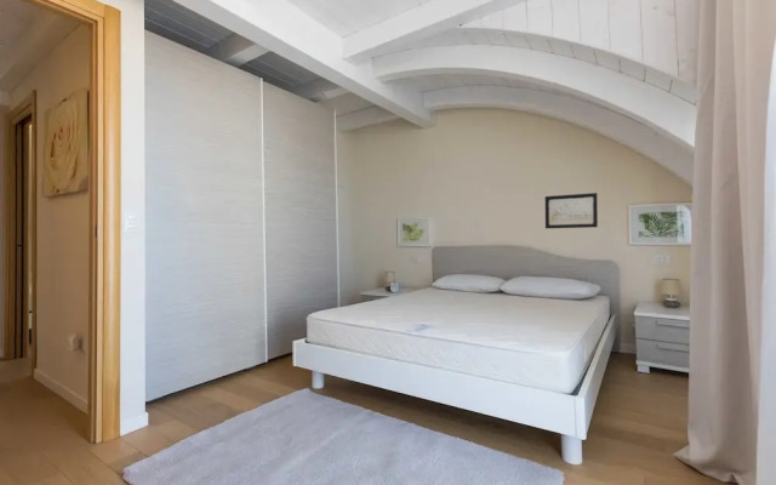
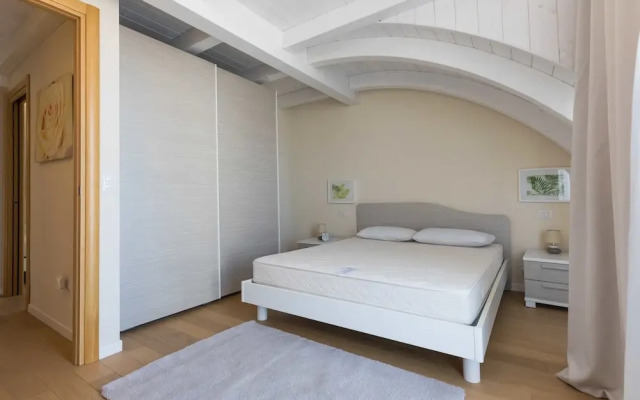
- wall art (570, 211)
